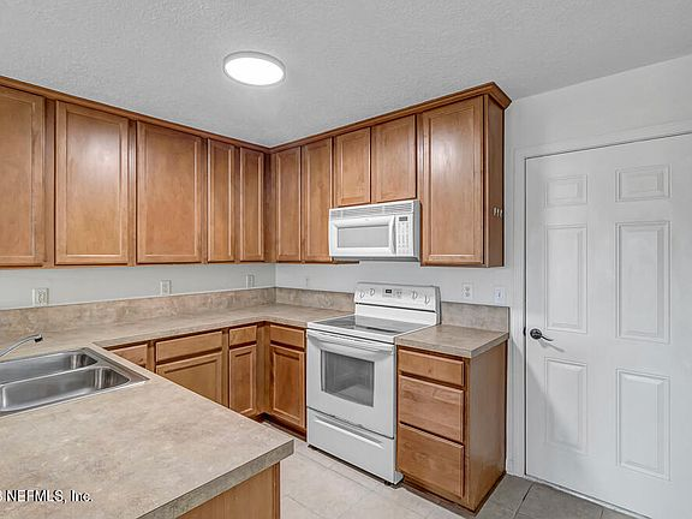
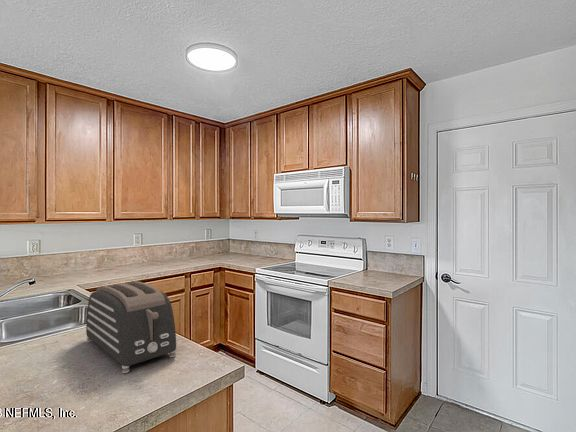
+ toaster (130, 317)
